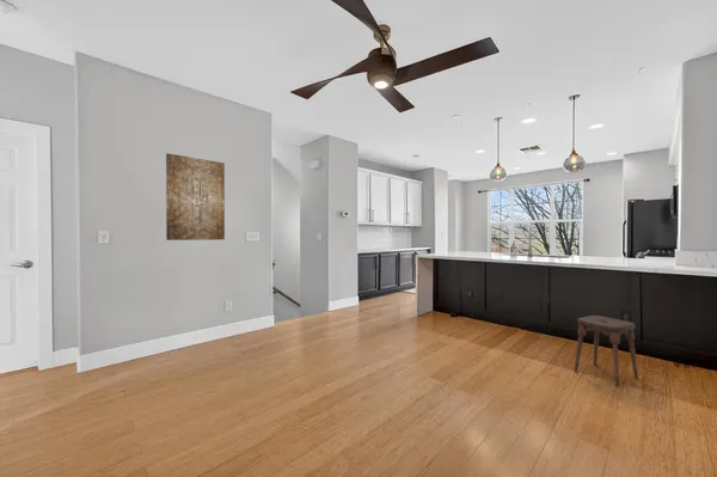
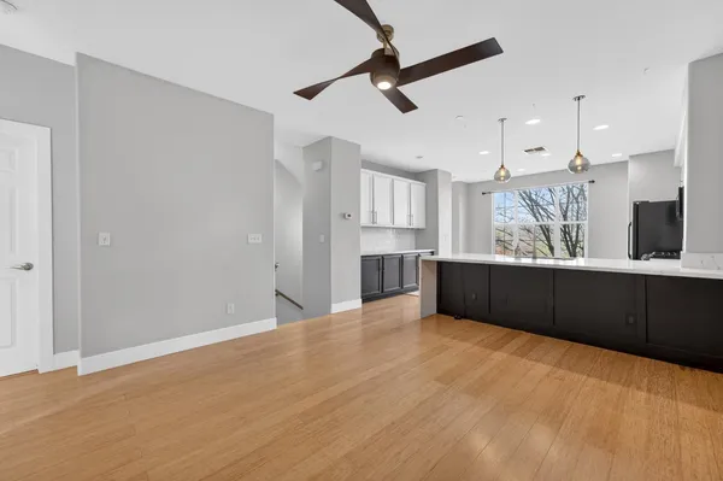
- stool (609, 342)
- wall art (196, 198)
